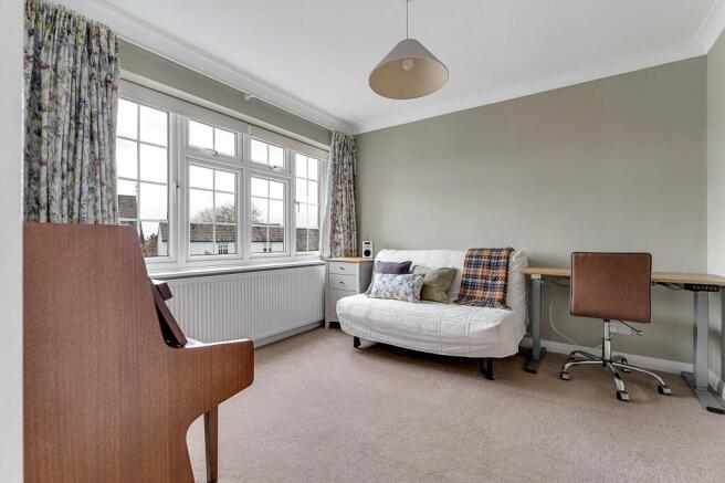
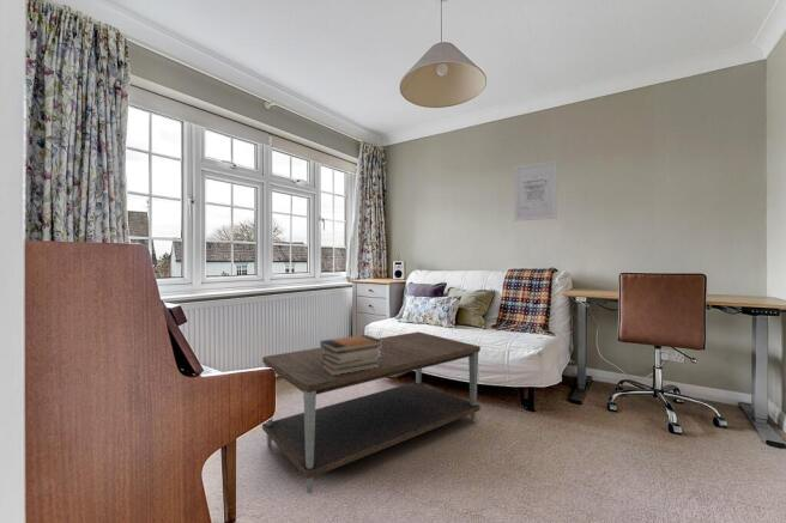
+ book stack (351, 353)
+ wall art (534, 191)
+ coffee table (379, 391)
